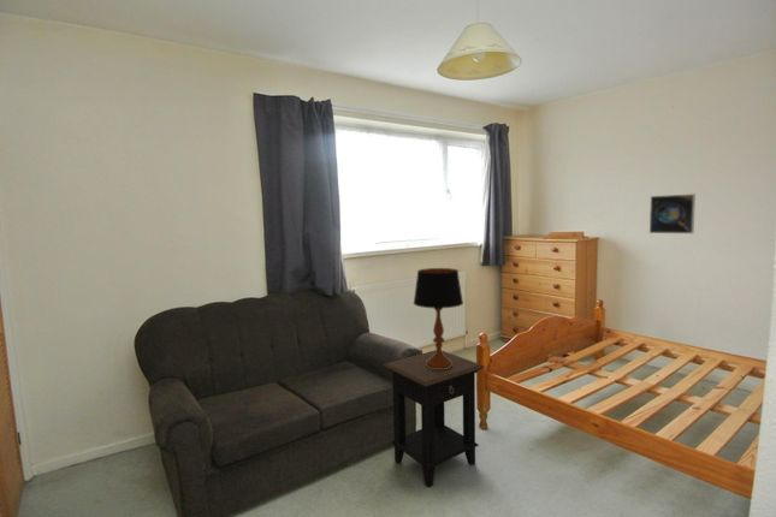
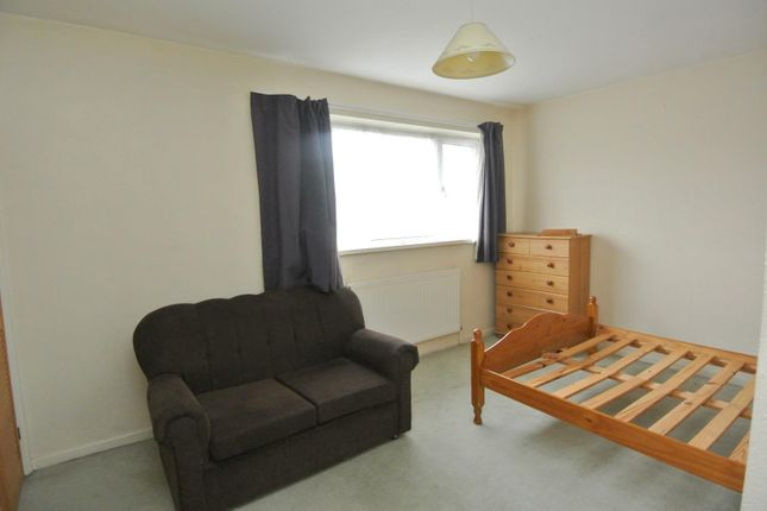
- side table (433, 414)
- table lamp (438, 317)
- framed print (671, 214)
